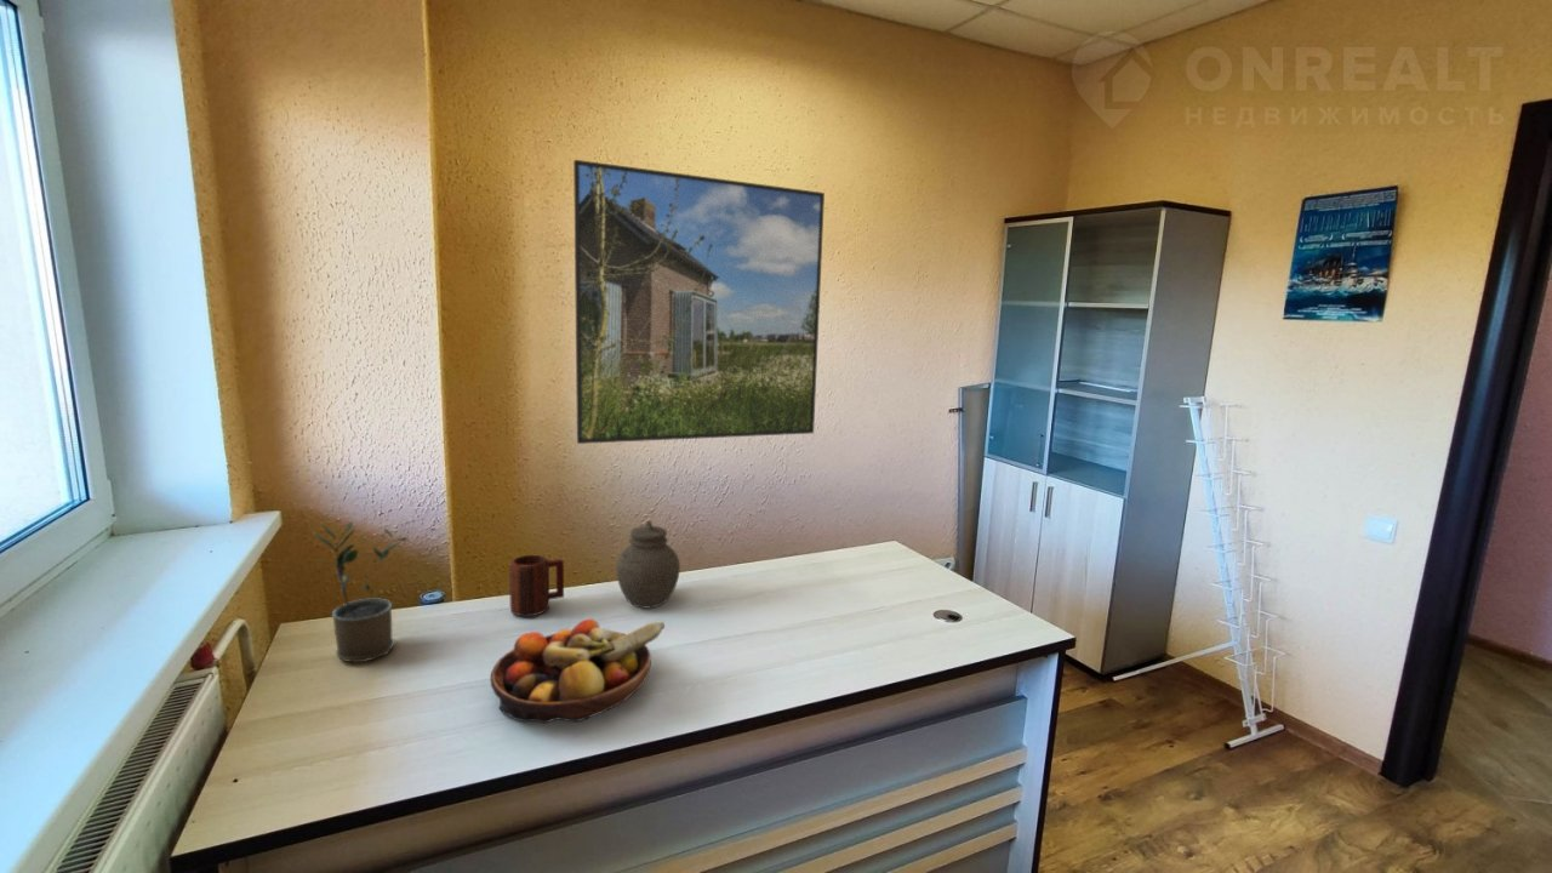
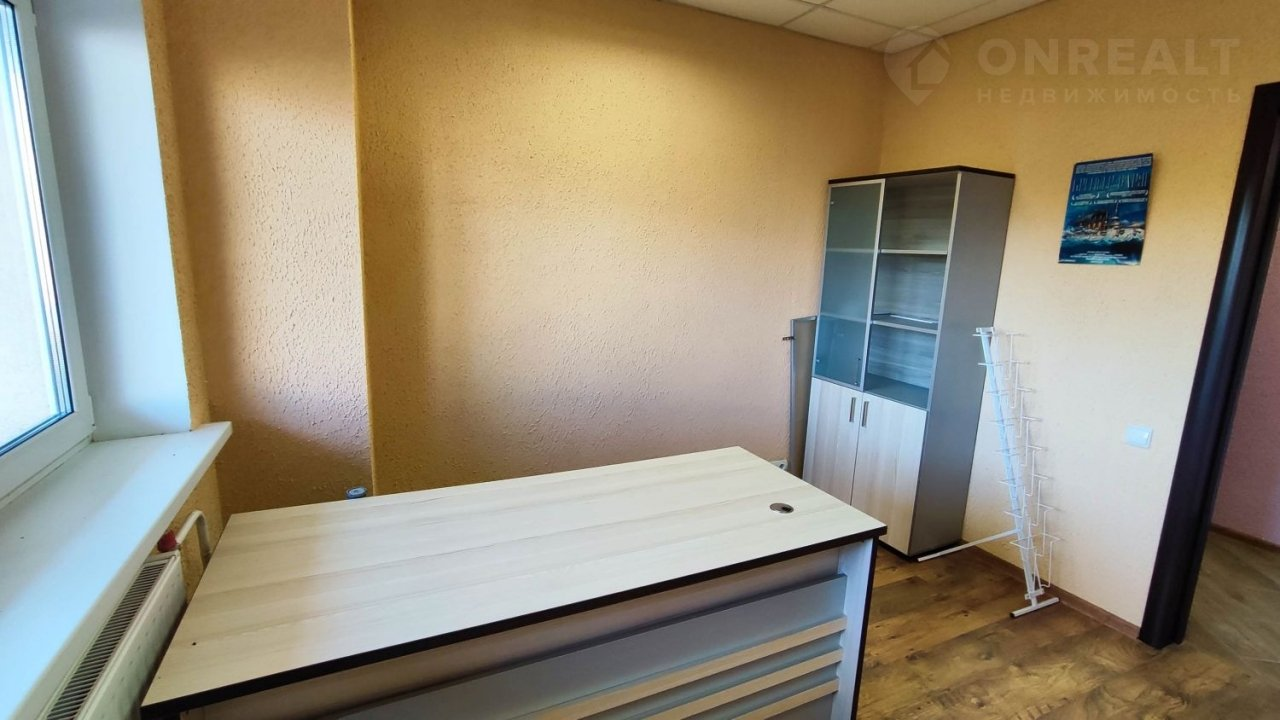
- mug (537, 583)
- jar (647, 561)
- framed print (706, 312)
- potted plant (364, 587)
- fruit bowl (575, 656)
